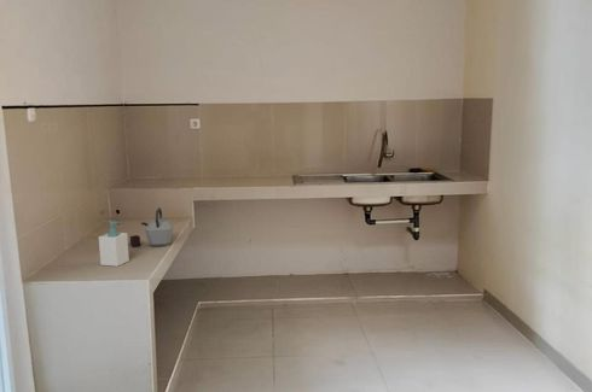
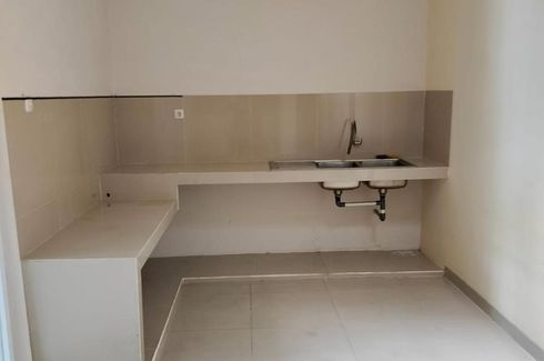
- kettle (145, 228)
- soap bottle (114, 241)
